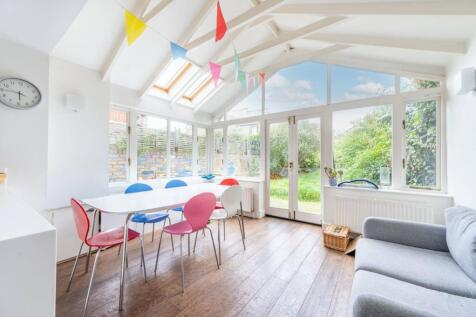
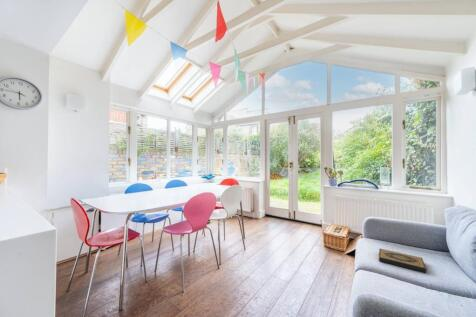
+ hardback book (400, 259)
